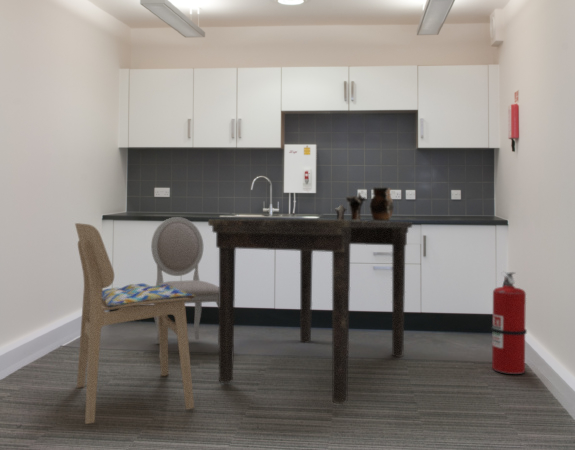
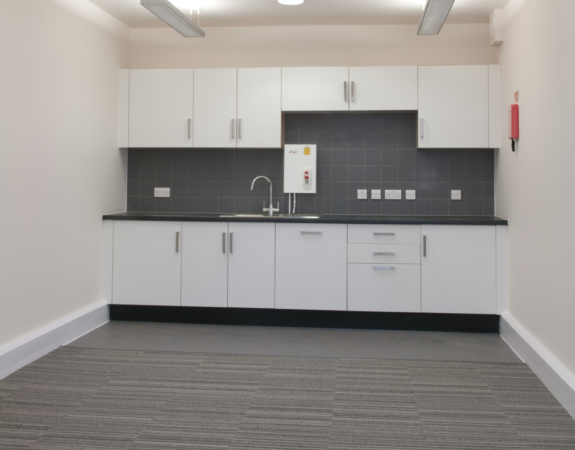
- dining table (311, 294)
- dining chair (132, 310)
- fire extinguisher (507, 319)
- dining chair (186, 282)
- pottery set (362, 203)
